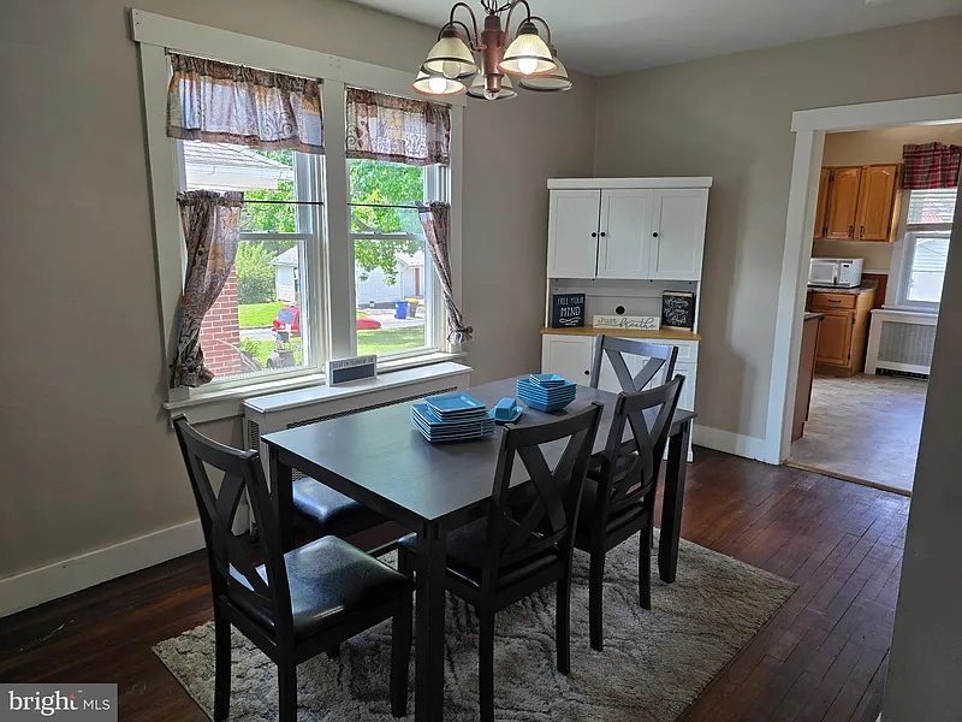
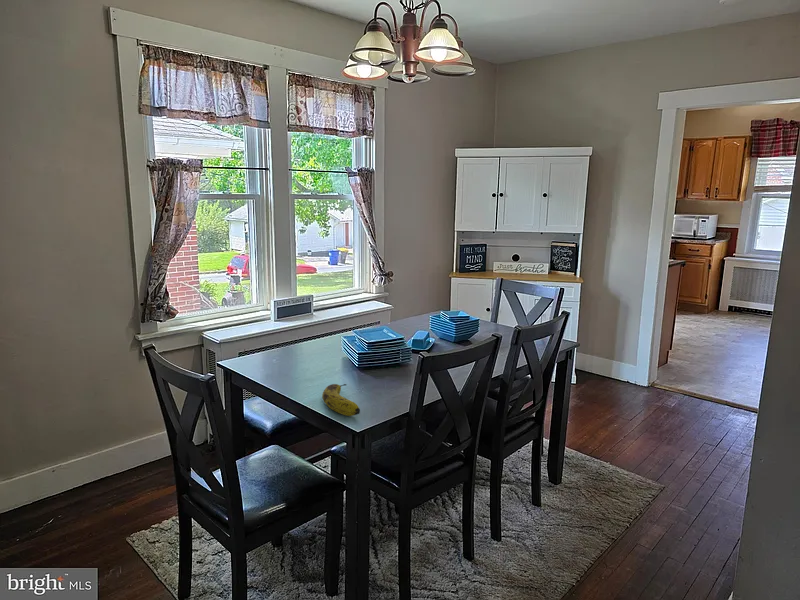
+ fruit (345, 398)
